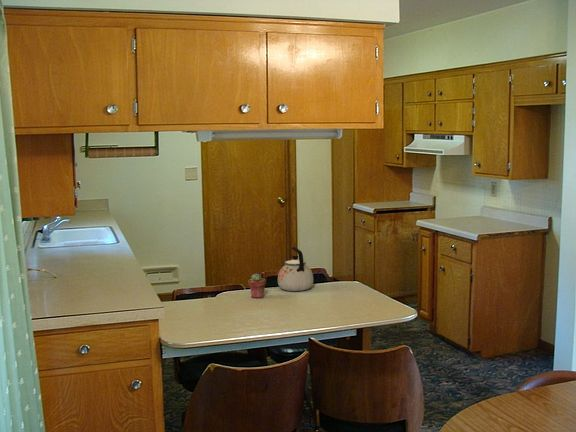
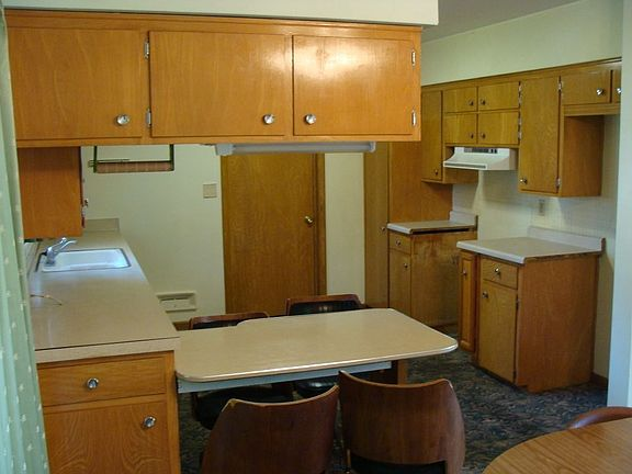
- kettle (295, 268)
- potted succulent (257, 285)
